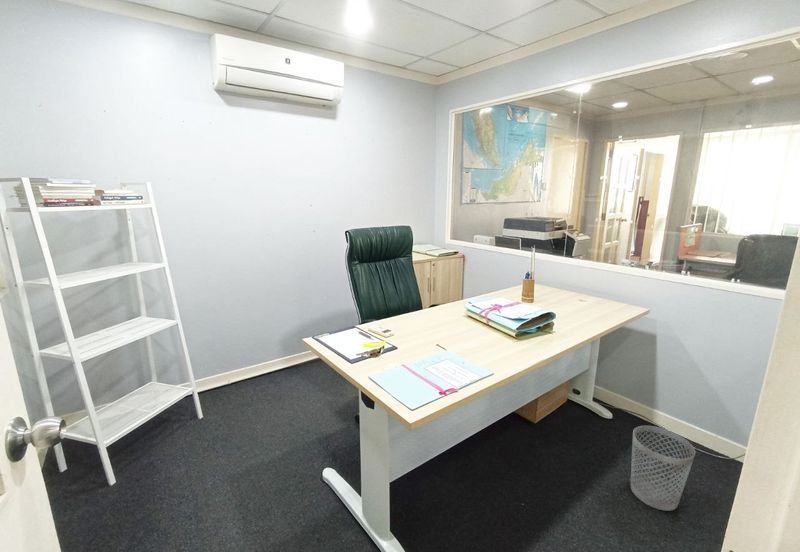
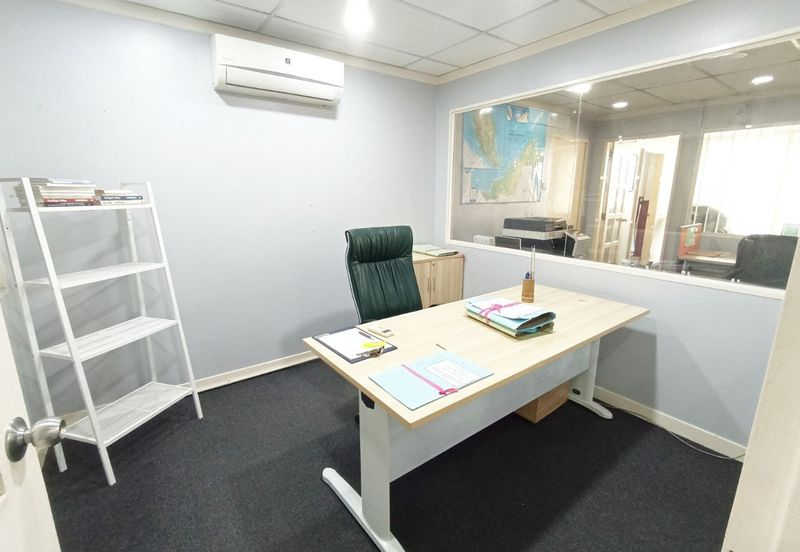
- wastebasket (657, 468)
